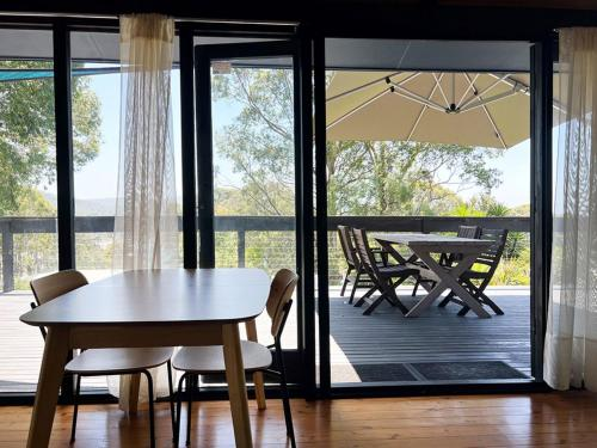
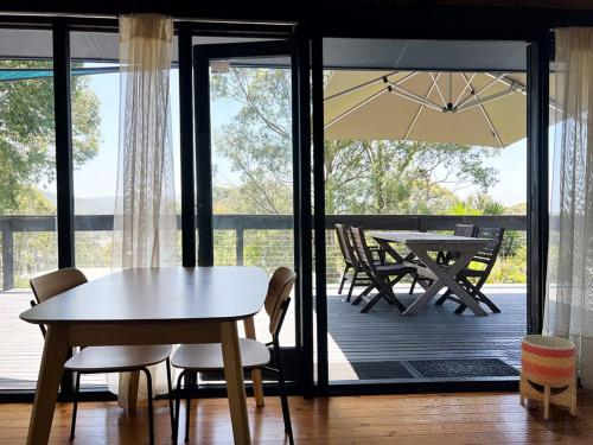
+ planter (547, 375)
